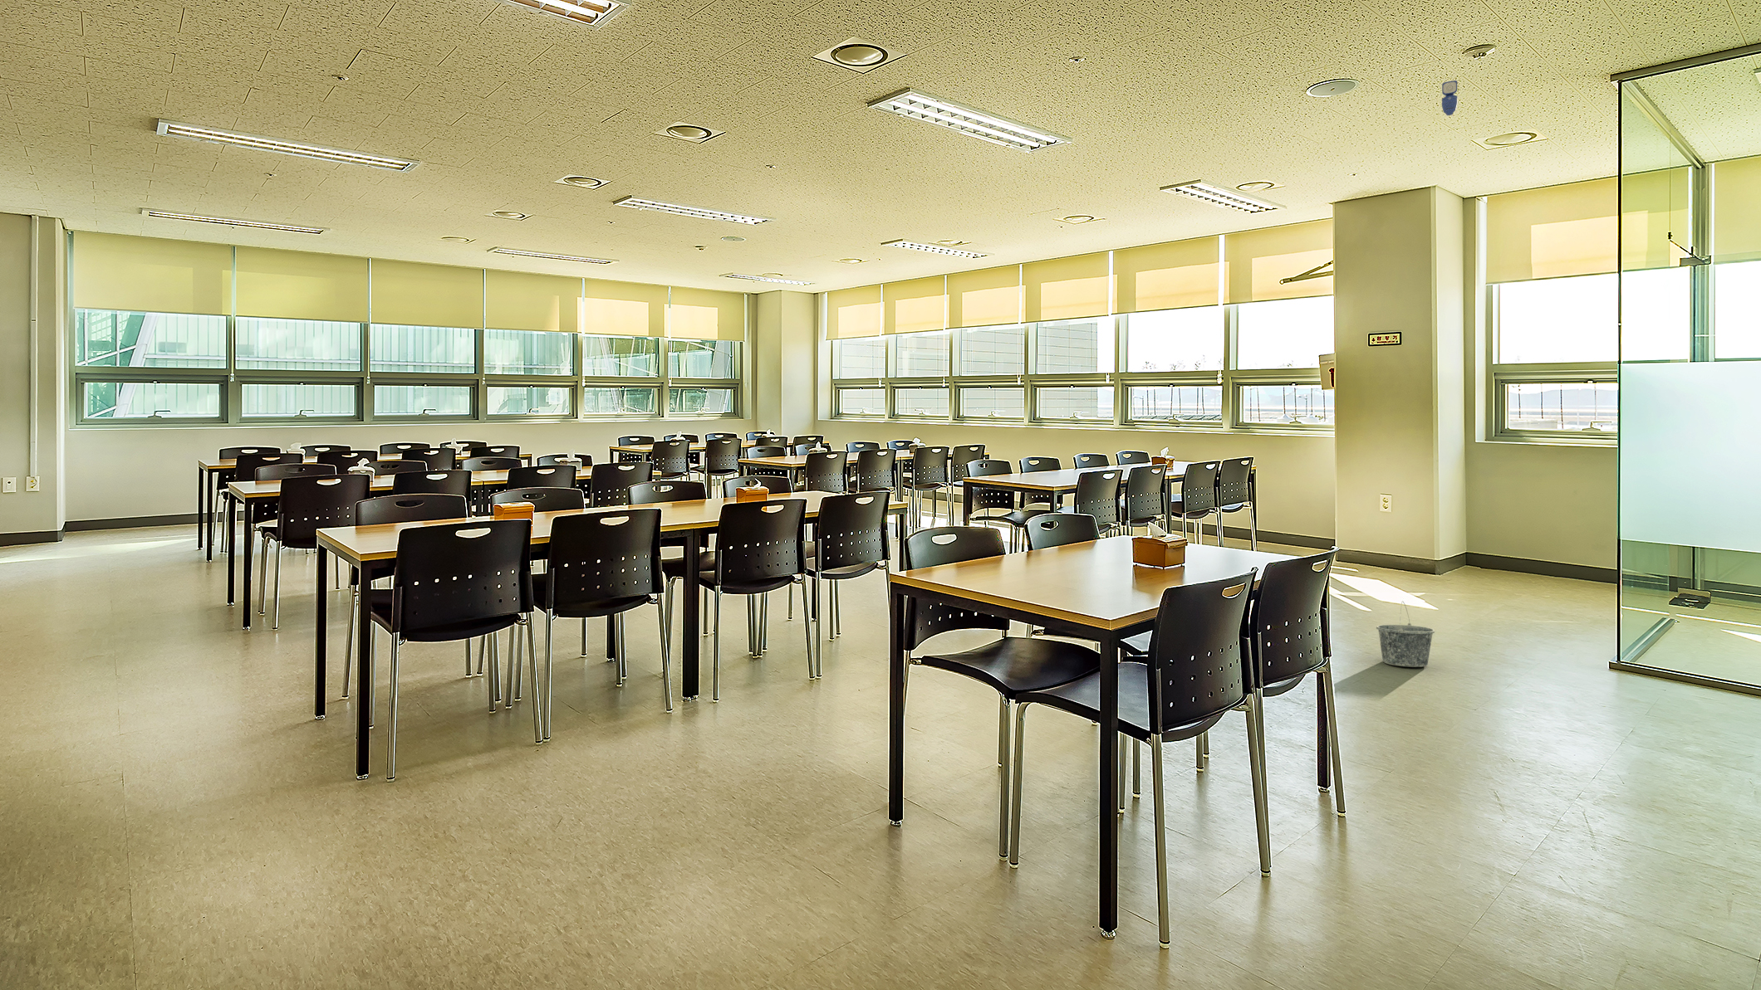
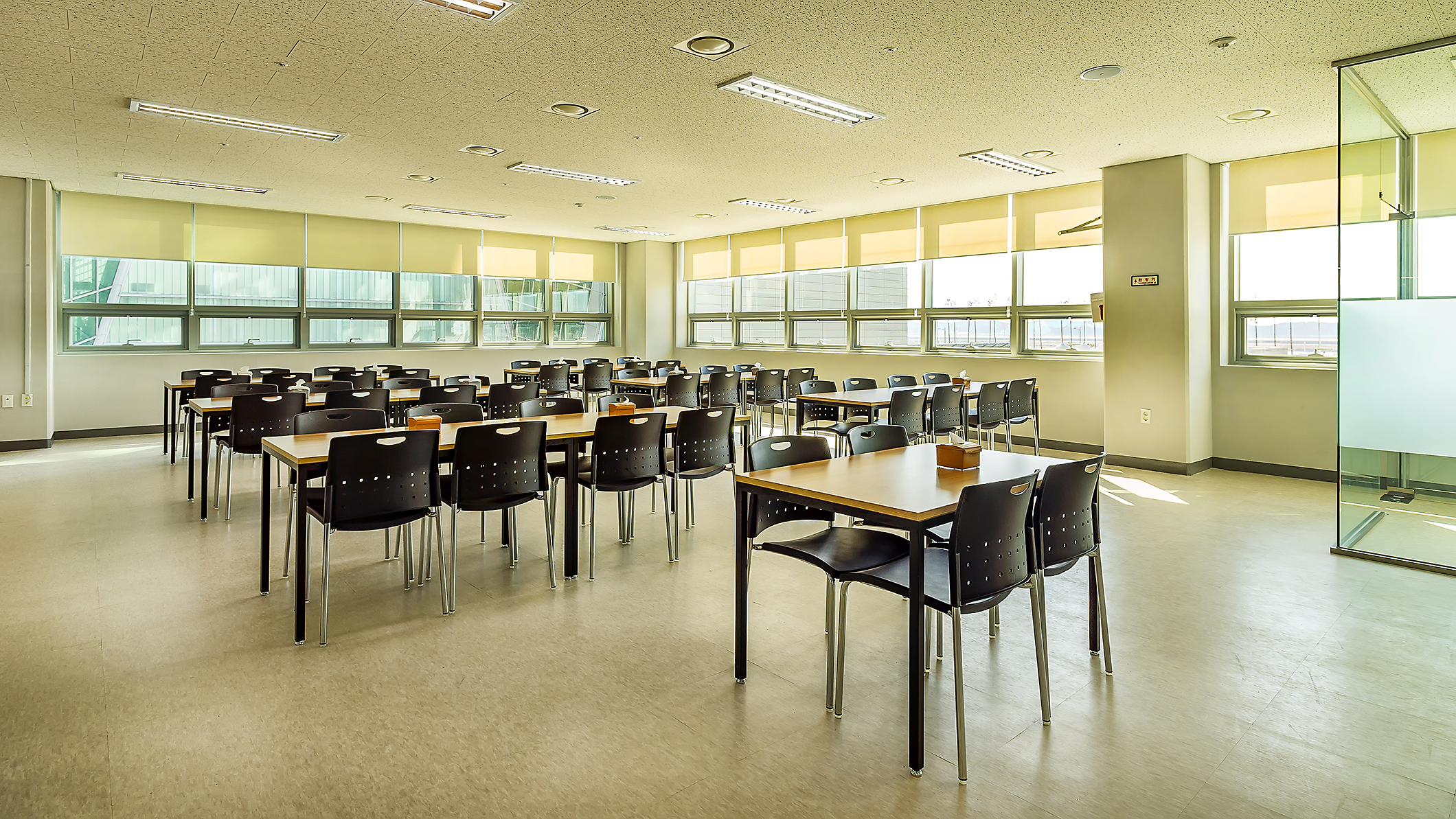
- bucket (1404, 632)
- security camera (1449, 99)
